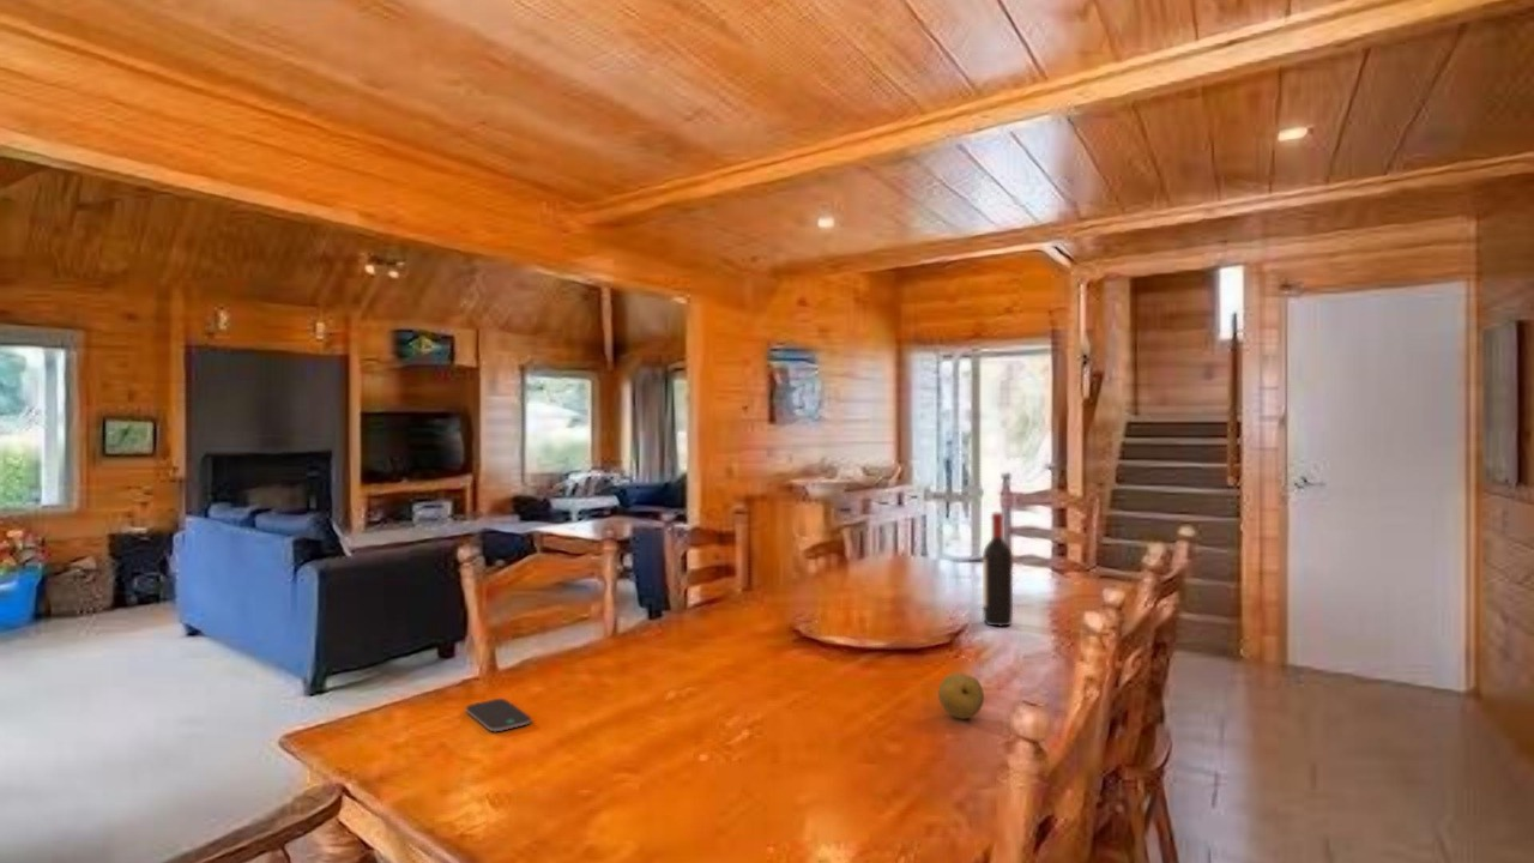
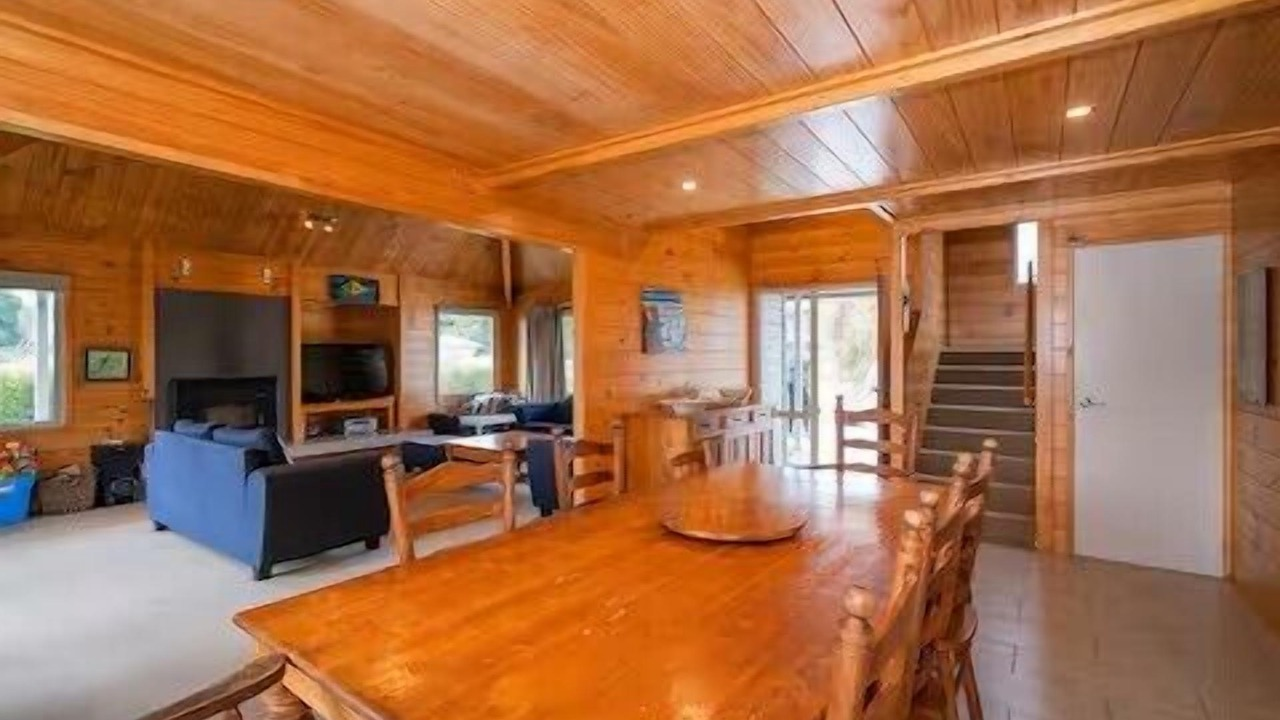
- smartphone (497, 713)
- wine bottle (997, 567)
- fruit (960, 695)
